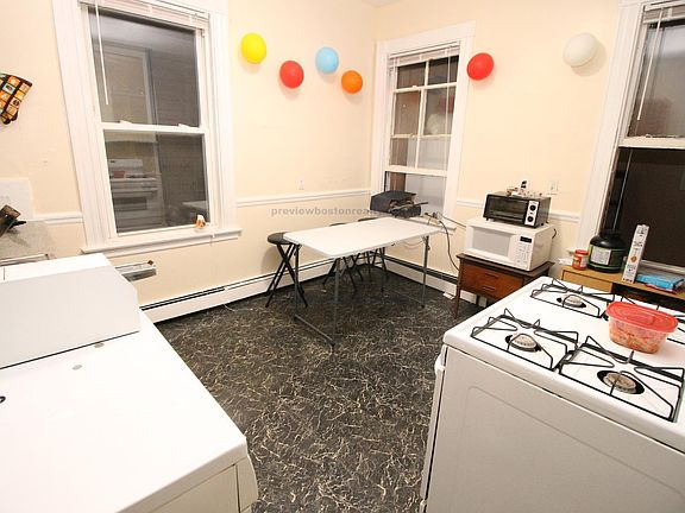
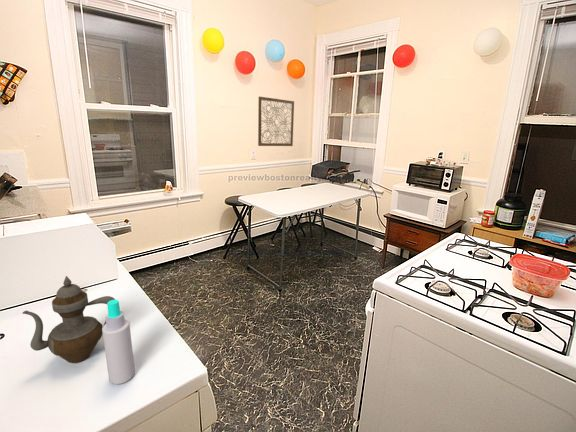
+ wall art (275, 123)
+ teapot (75, 317)
+ spray bottle (117, 340)
